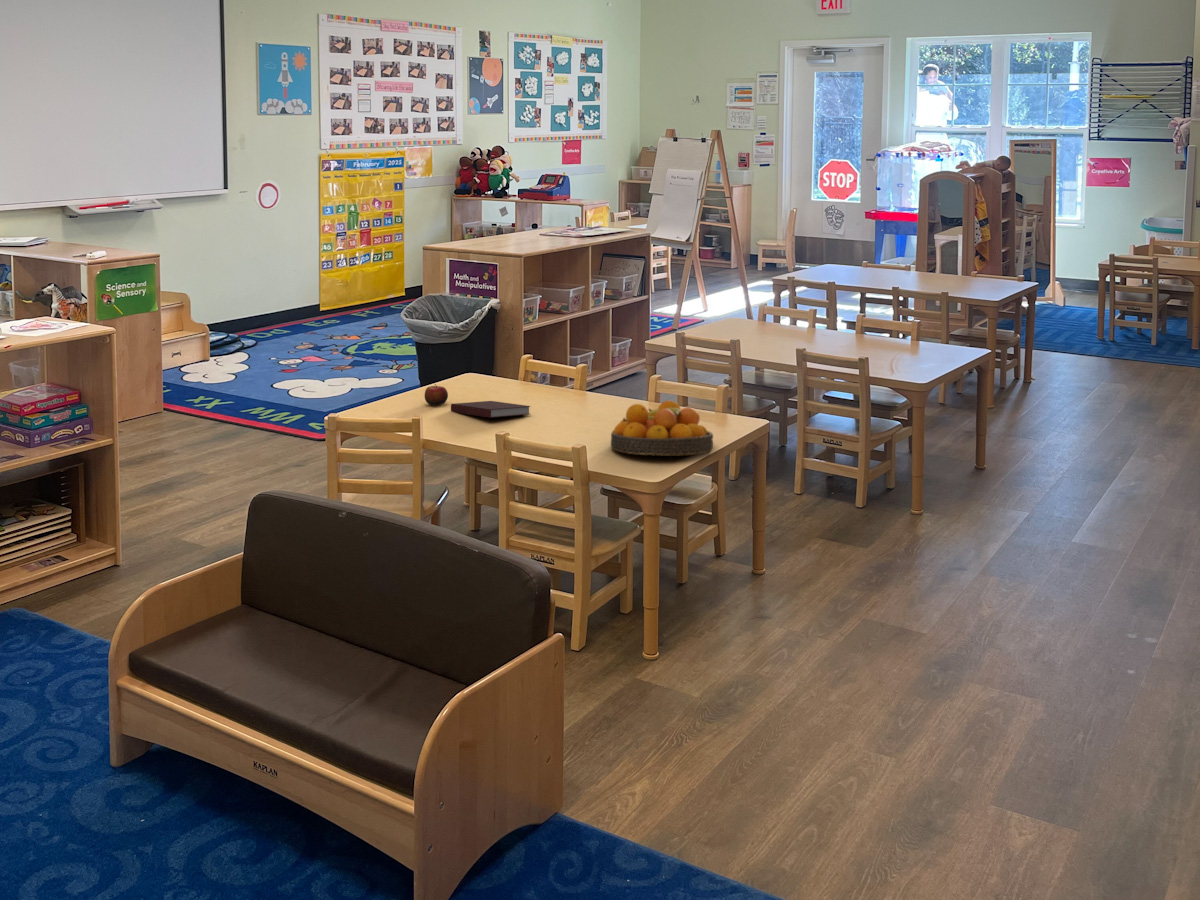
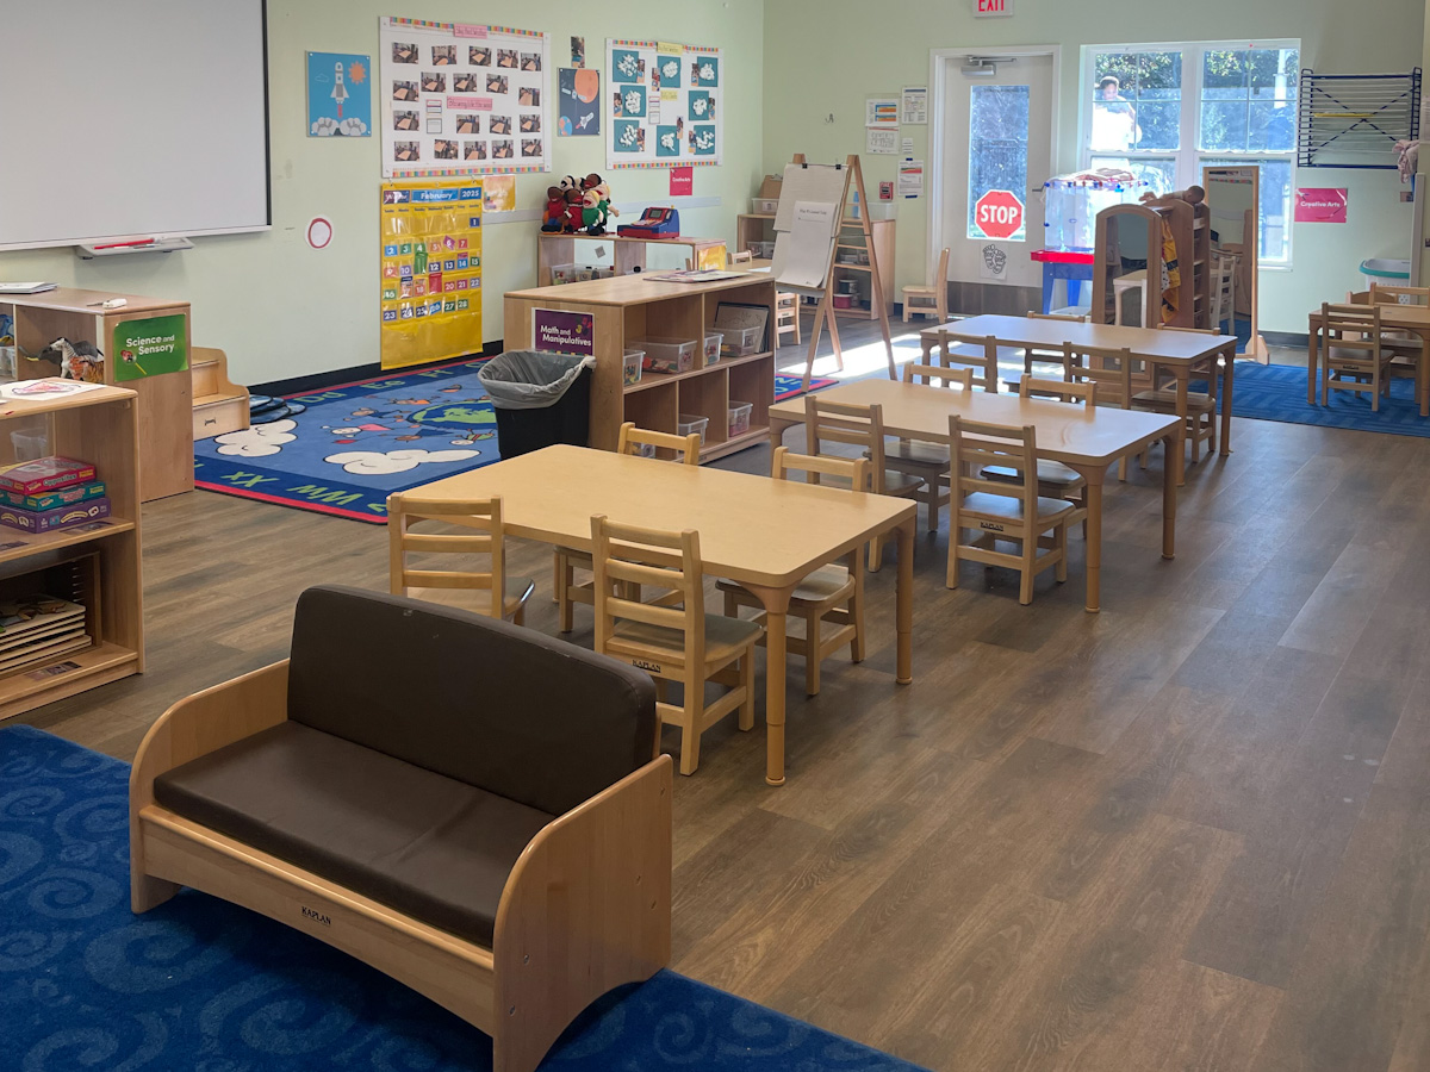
- apple (436, 394)
- fruit bowl (661, 425)
- notebook (490, 409)
